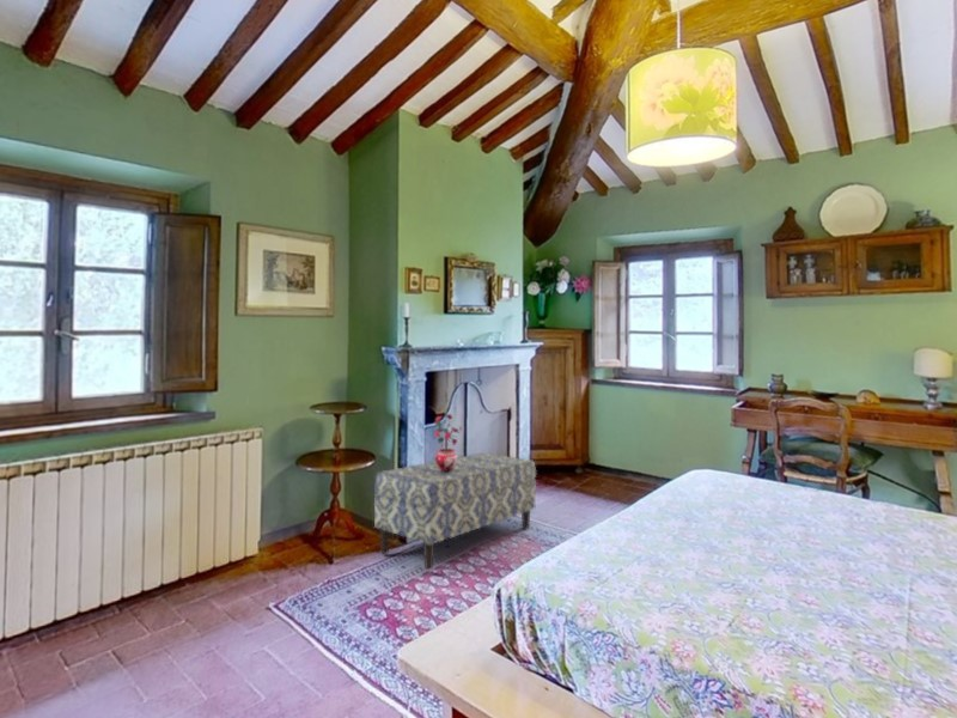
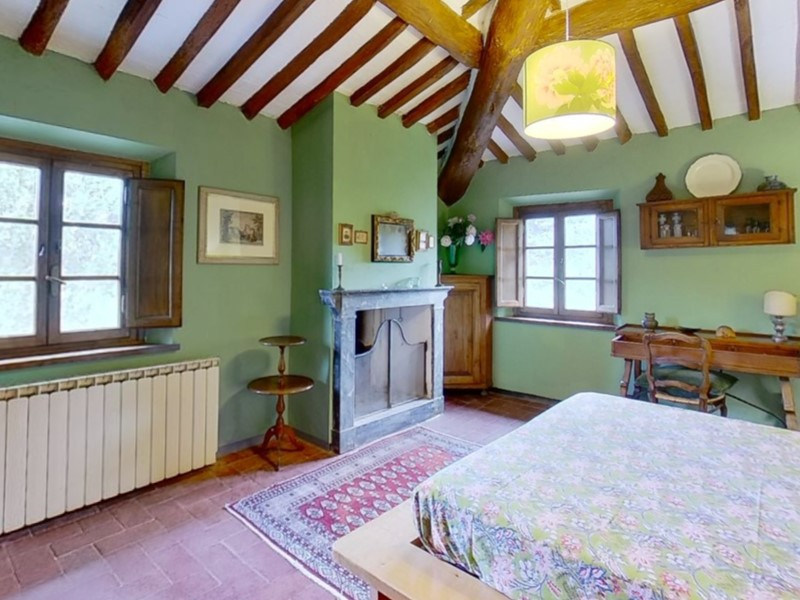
- potted plant (445, 442)
- bench (459, 503)
